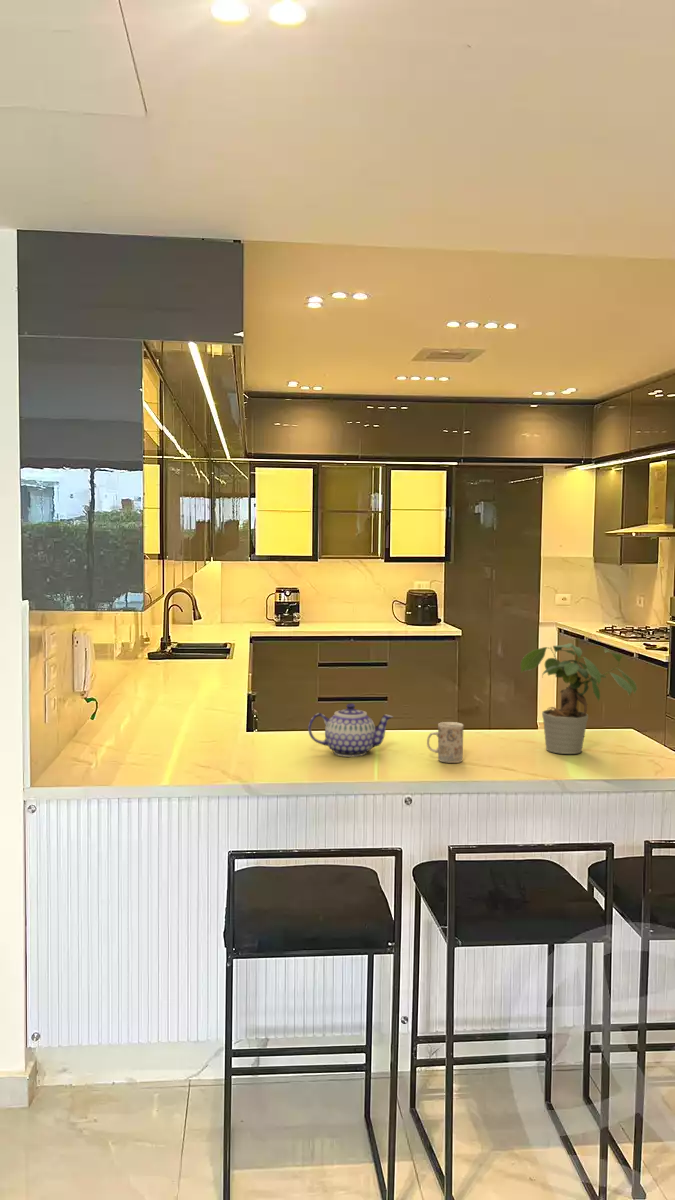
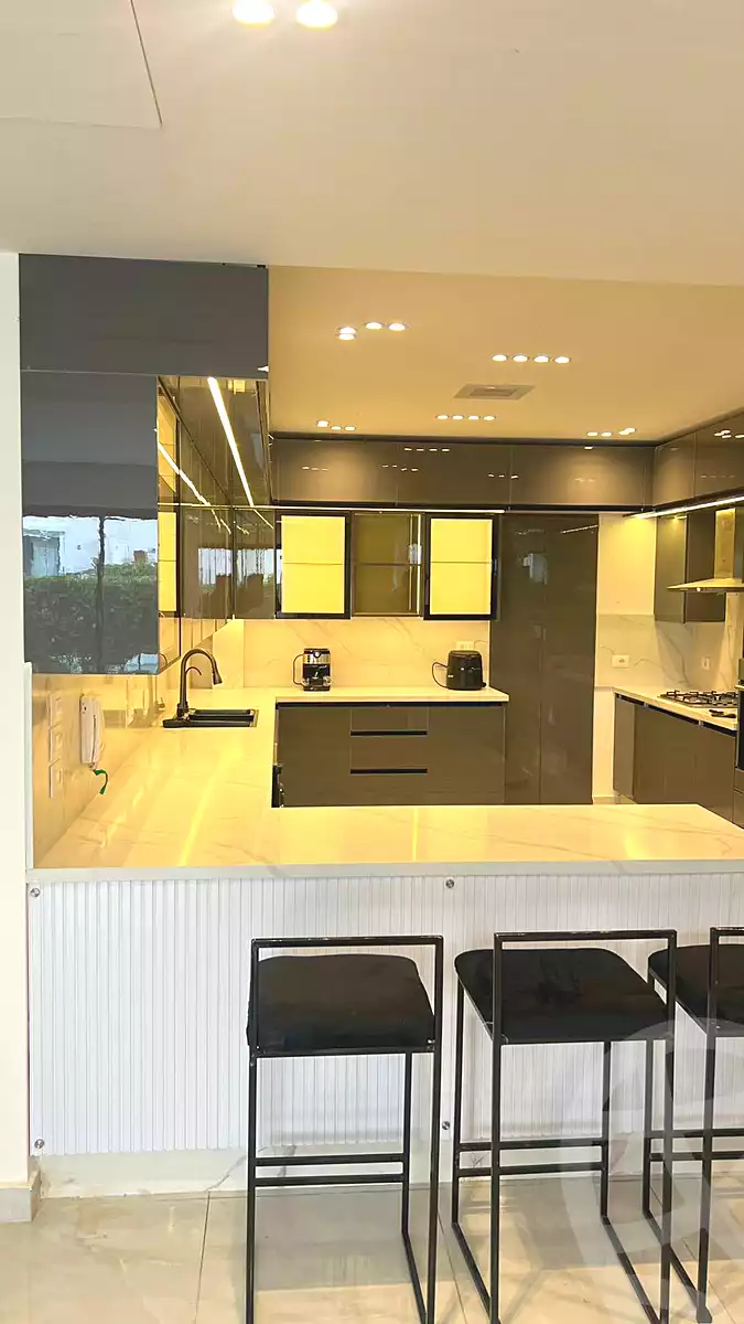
- potted plant (579, 697)
- mug (446, 741)
- teapot (350, 728)
